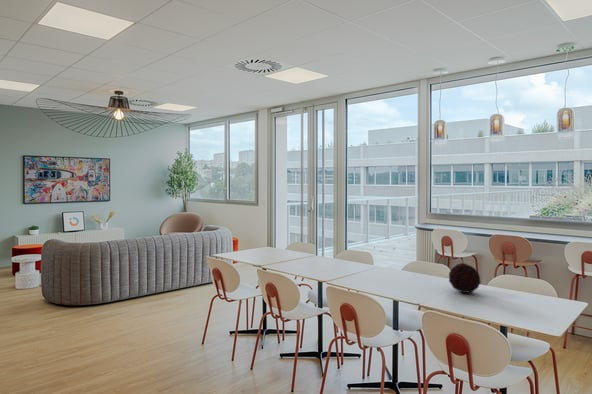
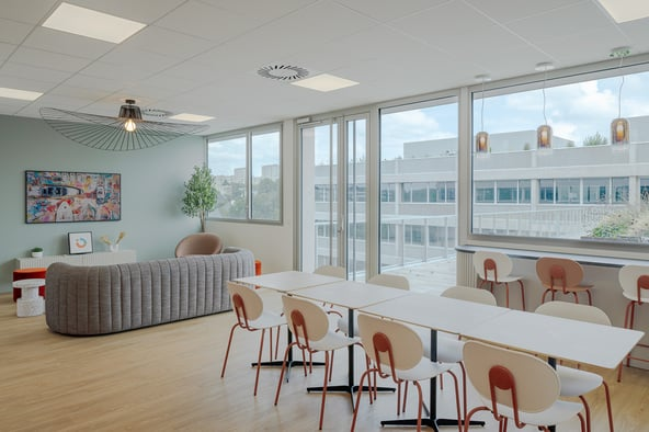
- decorative orb (464, 277)
